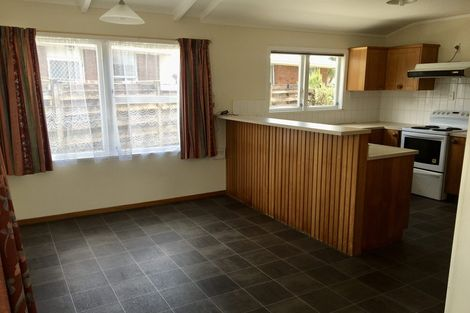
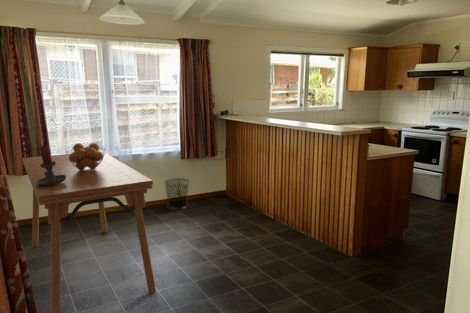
+ dining table (75, 214)
+ candle holder (49, 163)
+ fruit basket (86, 156)
+ trash can (177, 193)
